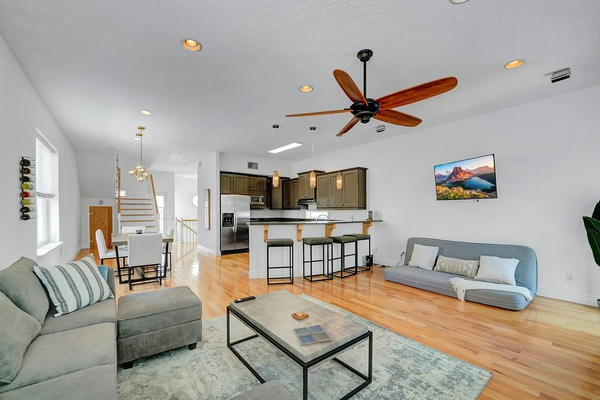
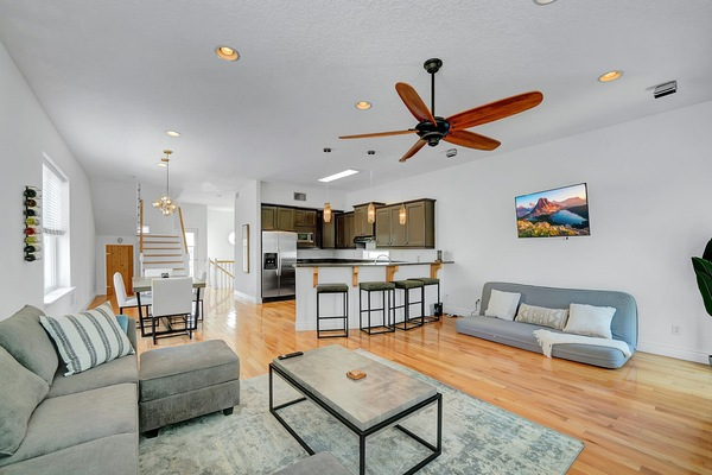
- drink coaster (311, 333)
